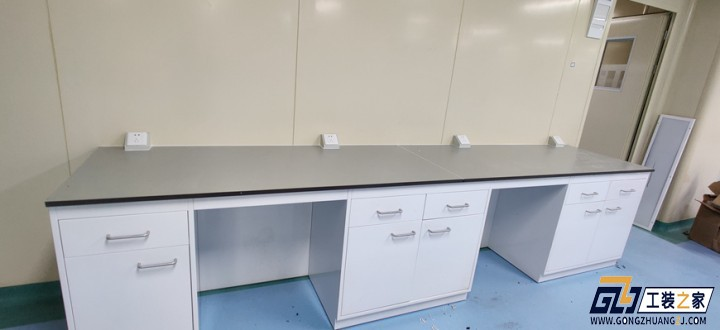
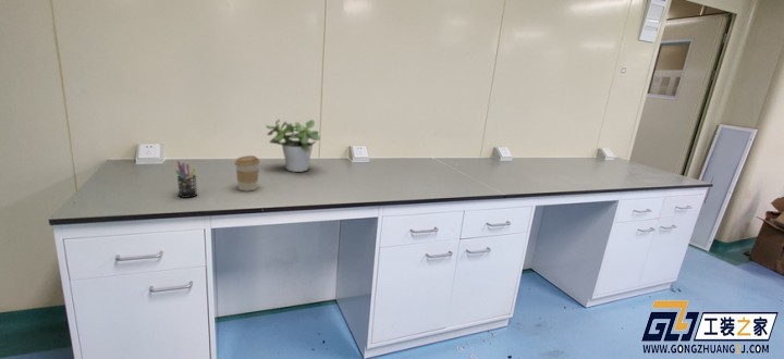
+ coffee cup (247, 172)
+ potted plant (294, 145)
+ pen holder (184, 178)
